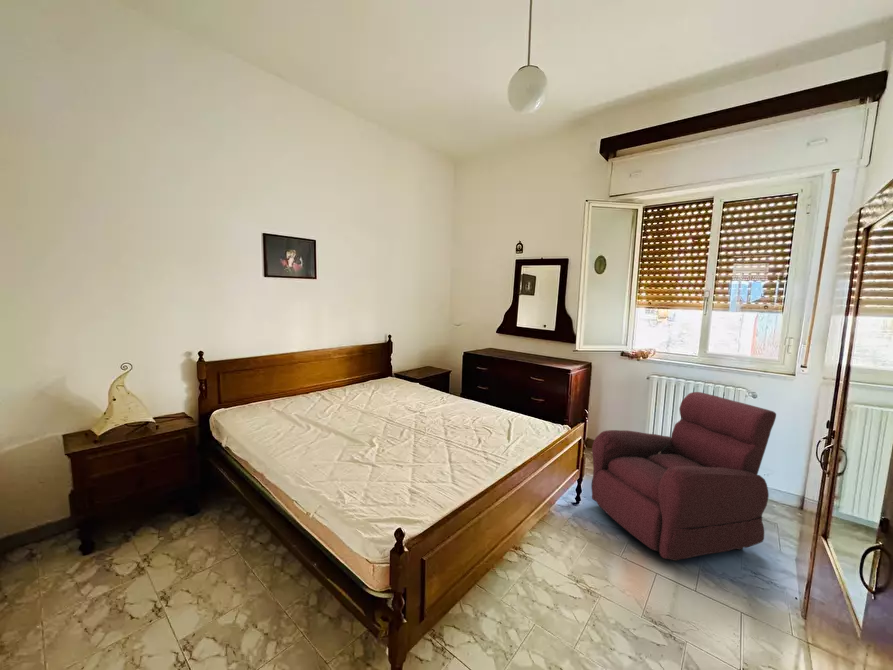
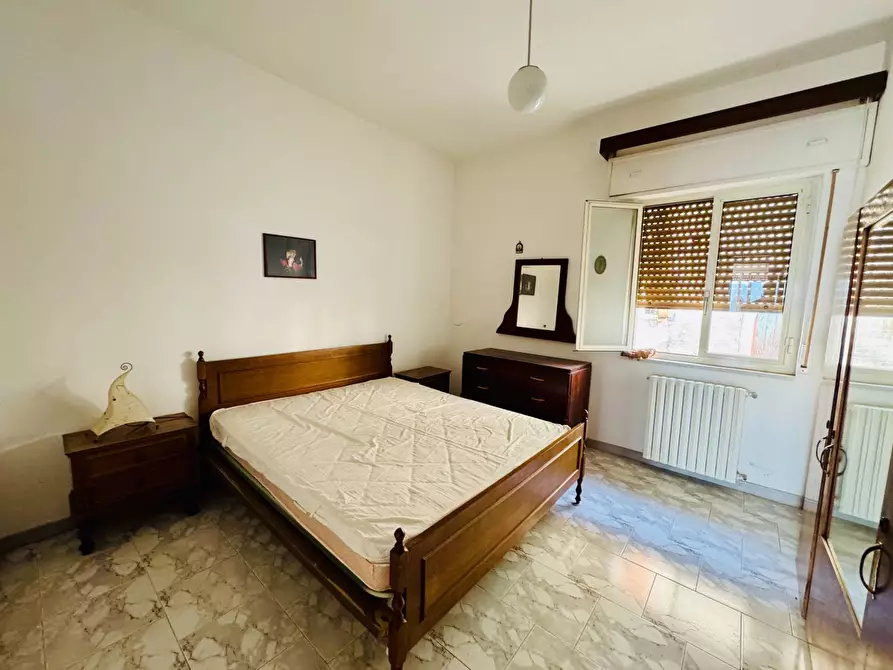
- armchair (677, 465)
